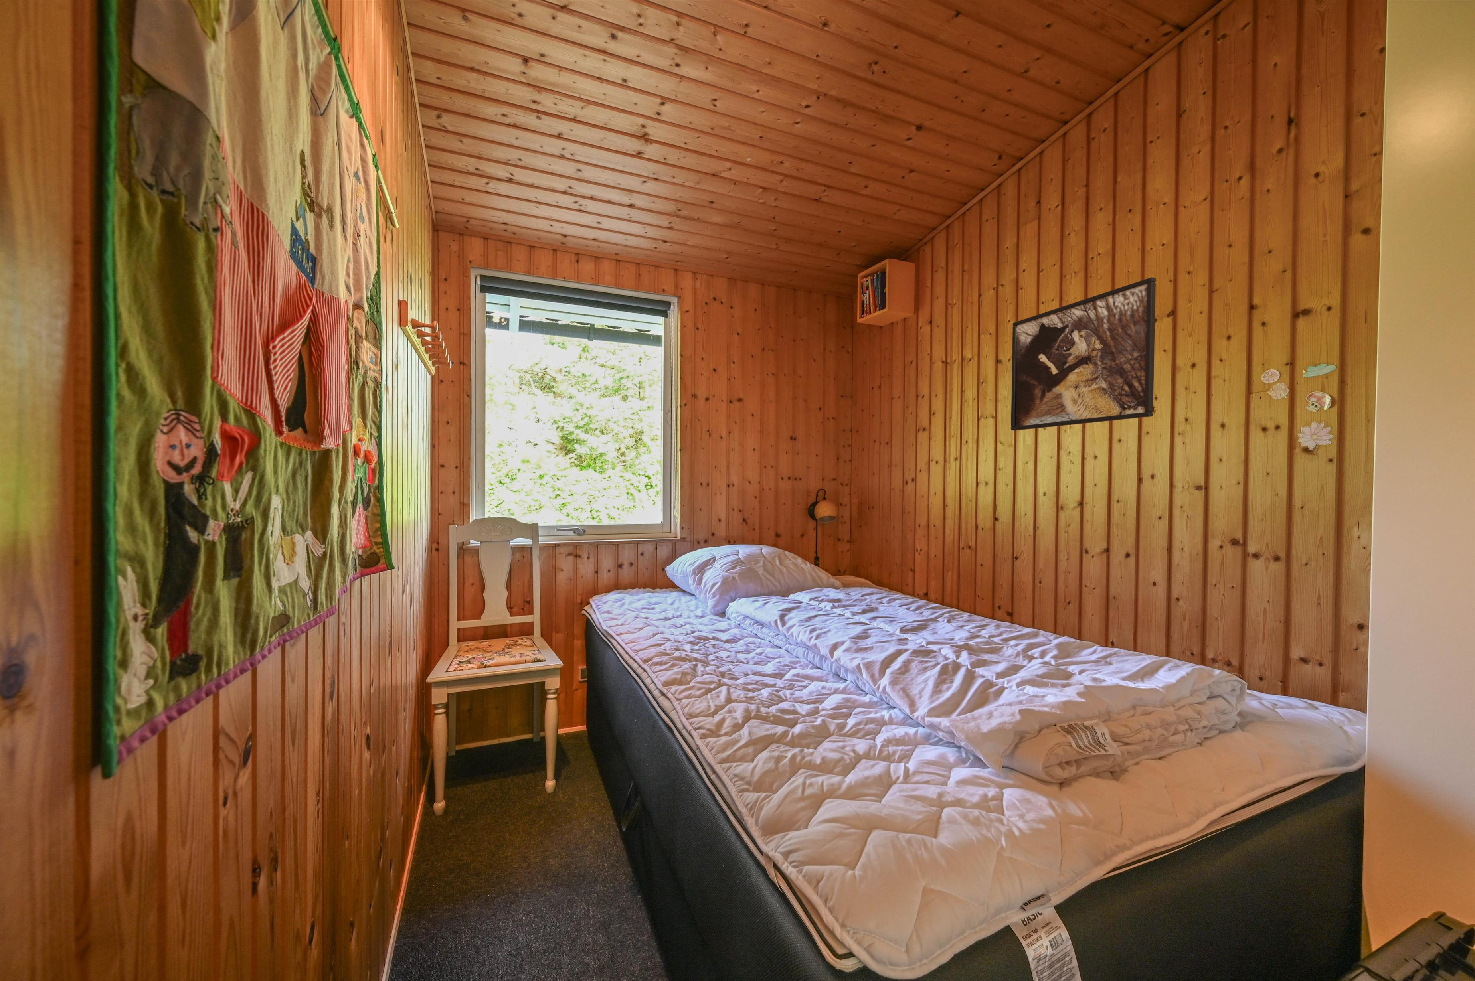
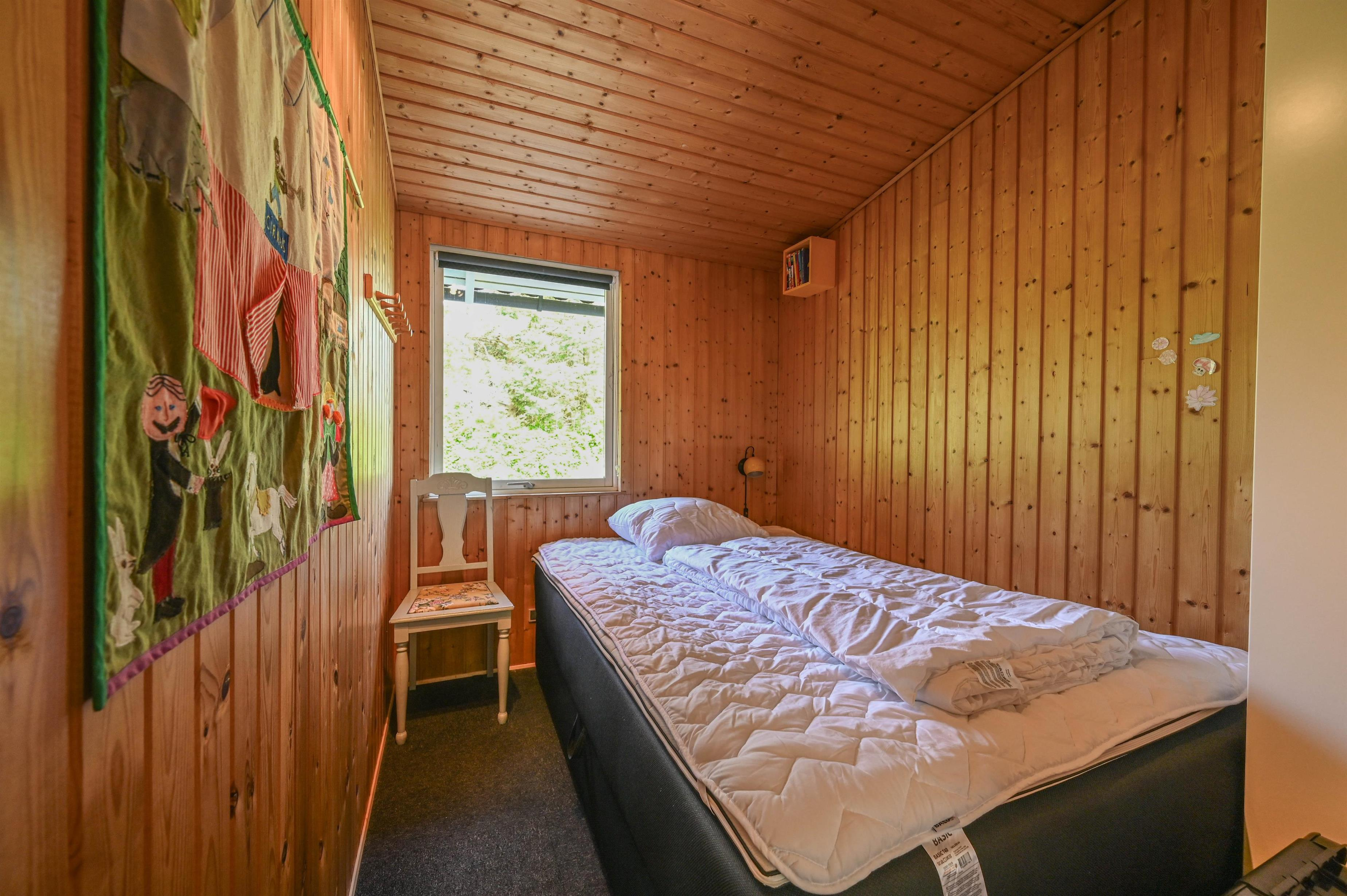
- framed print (1074, 363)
